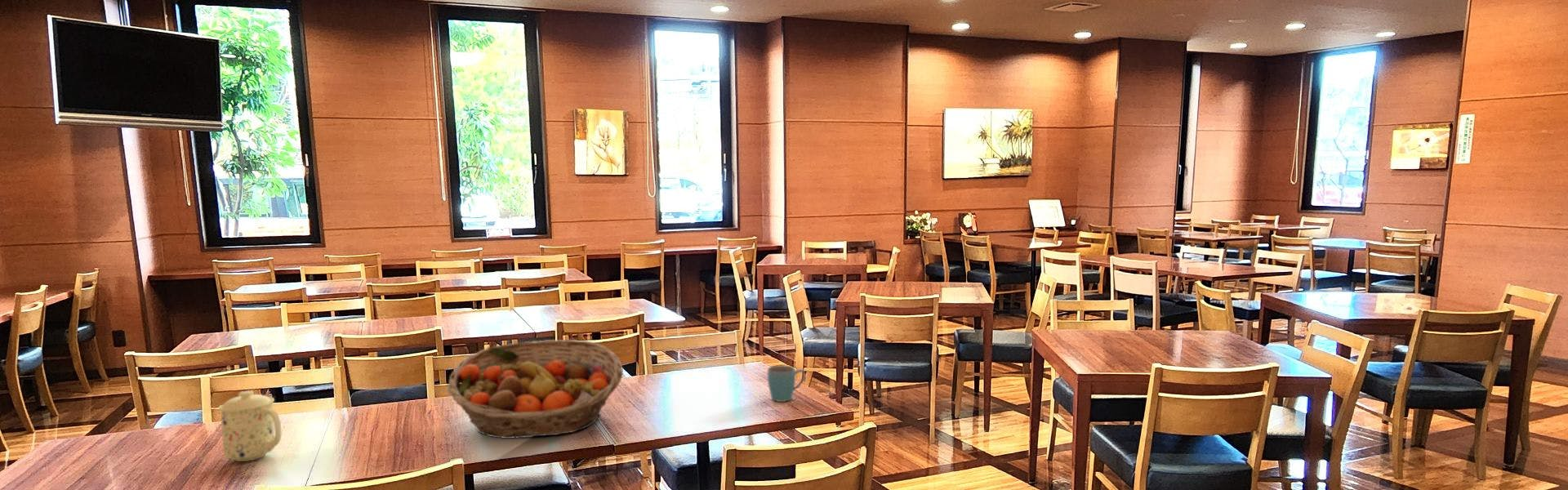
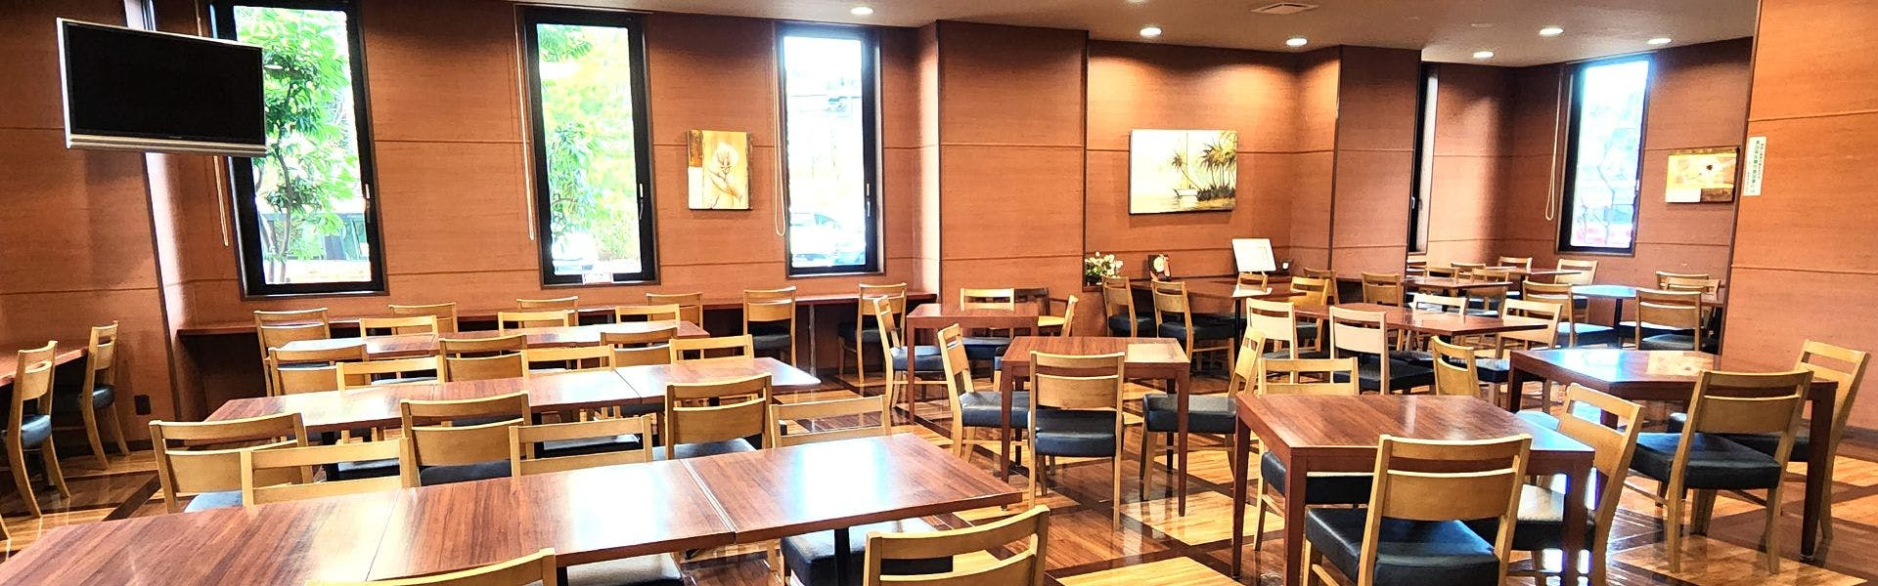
- mug (786, 383)
- fruit basket (537, 386)
- mug (251, 425)
